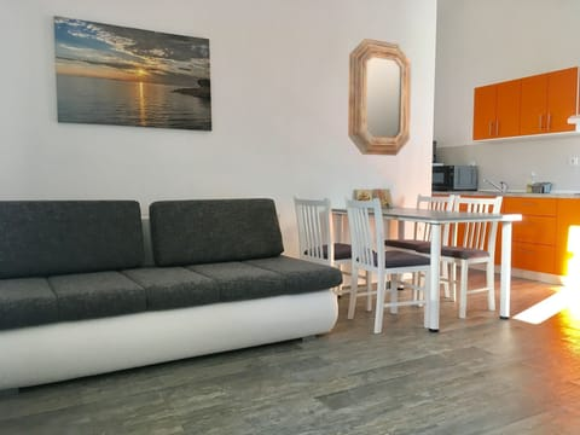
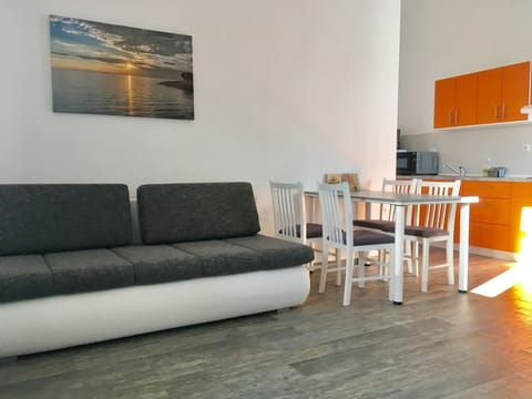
- home mirror (382, 98)
